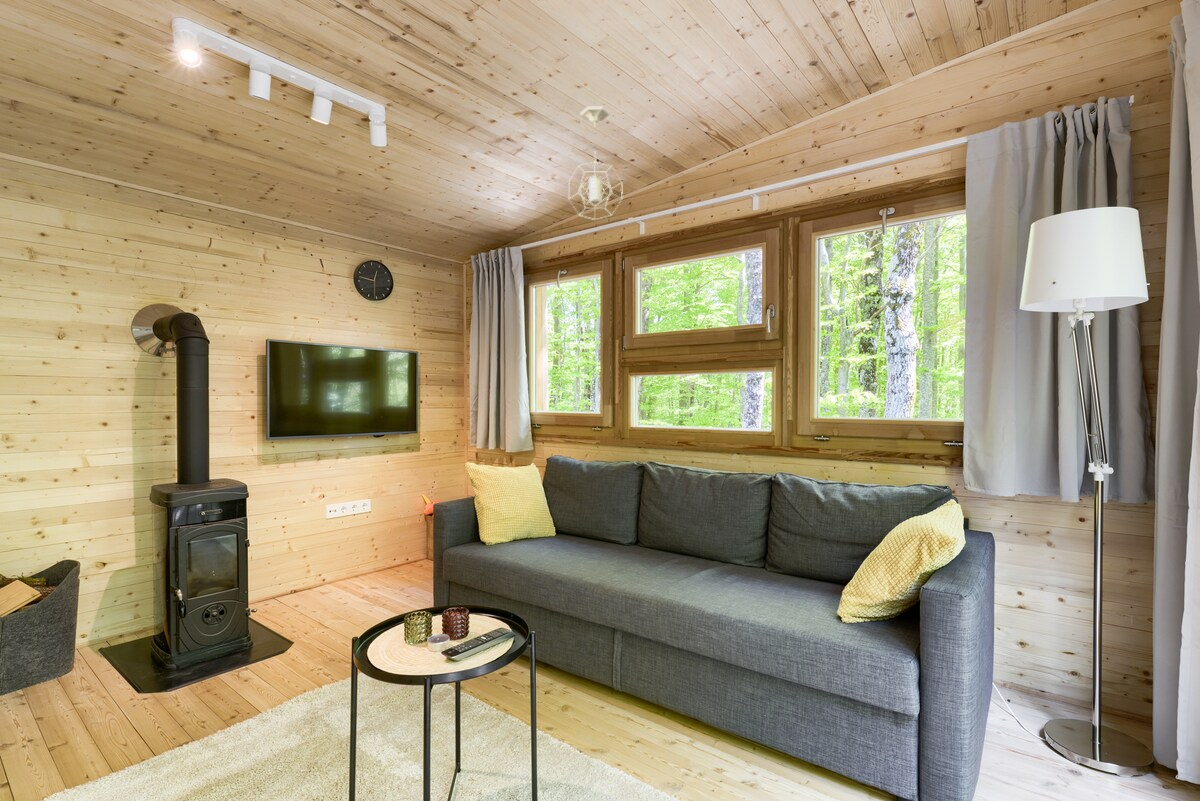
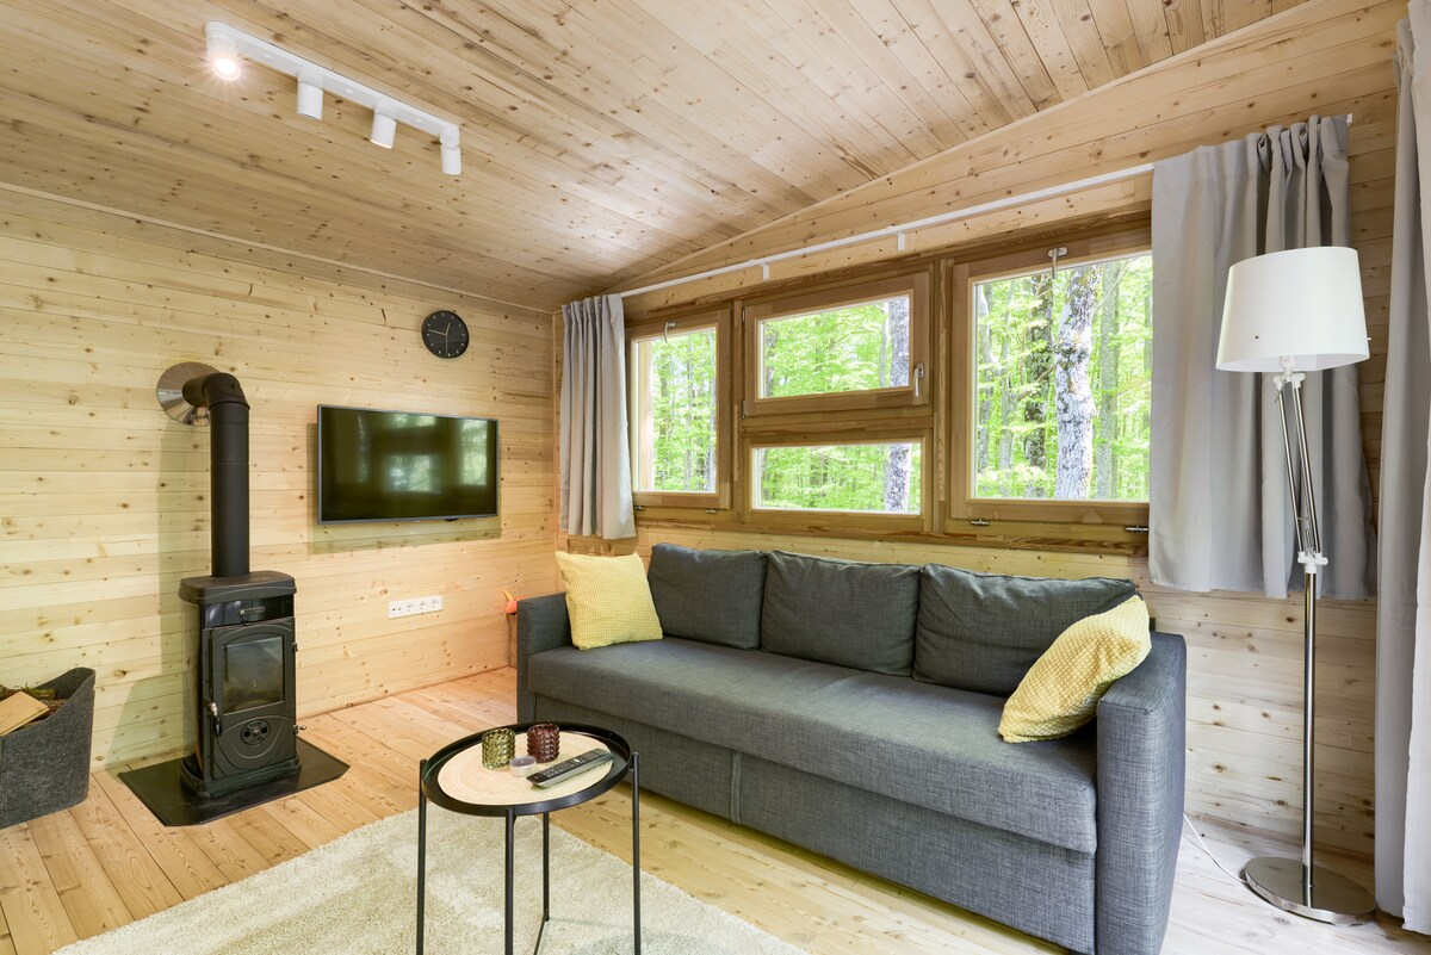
- pendant light (595, 166)
